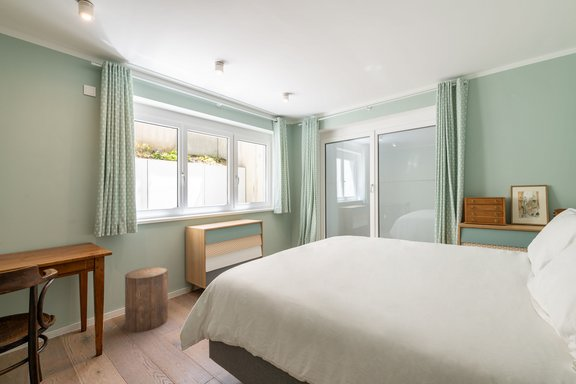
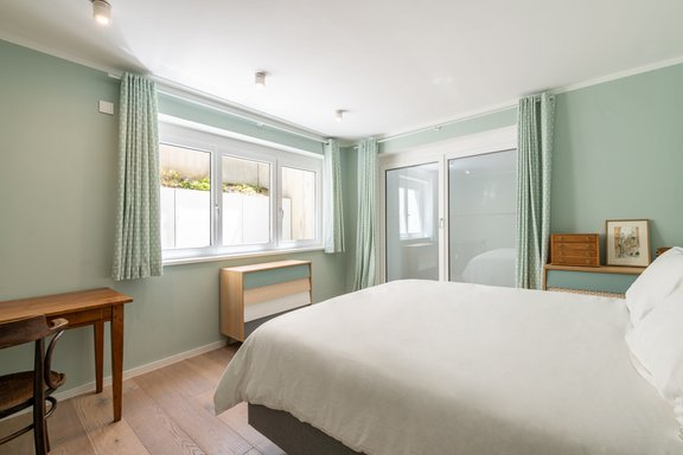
- stool (147, 297)
